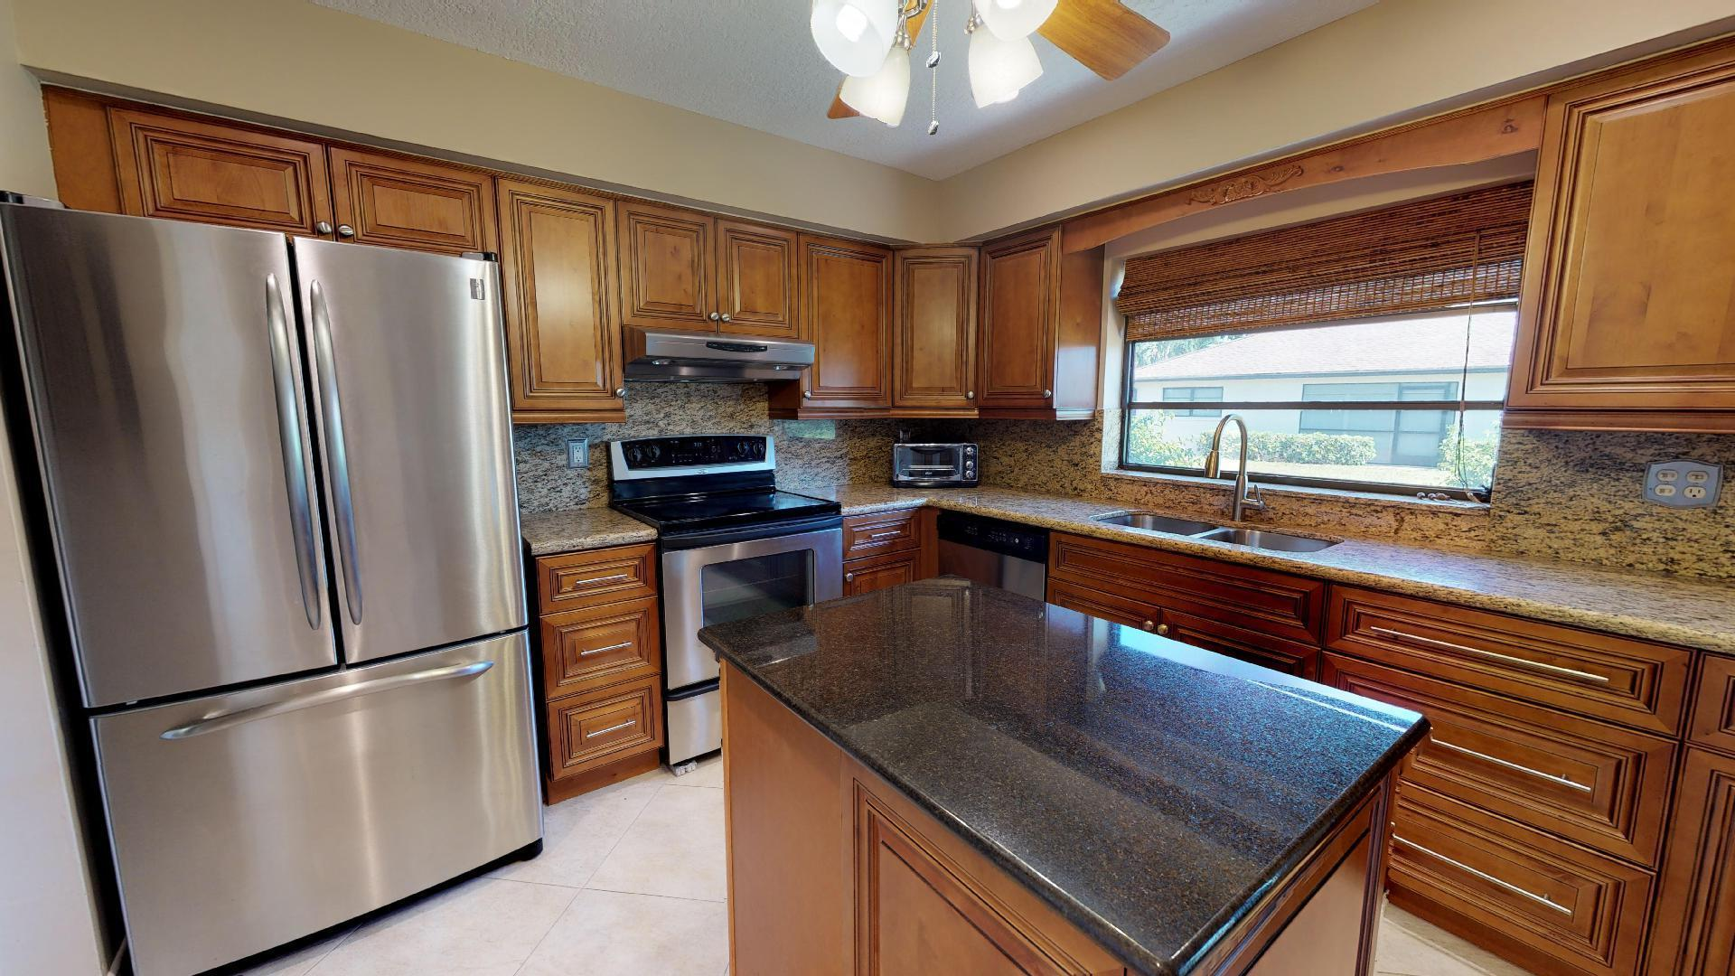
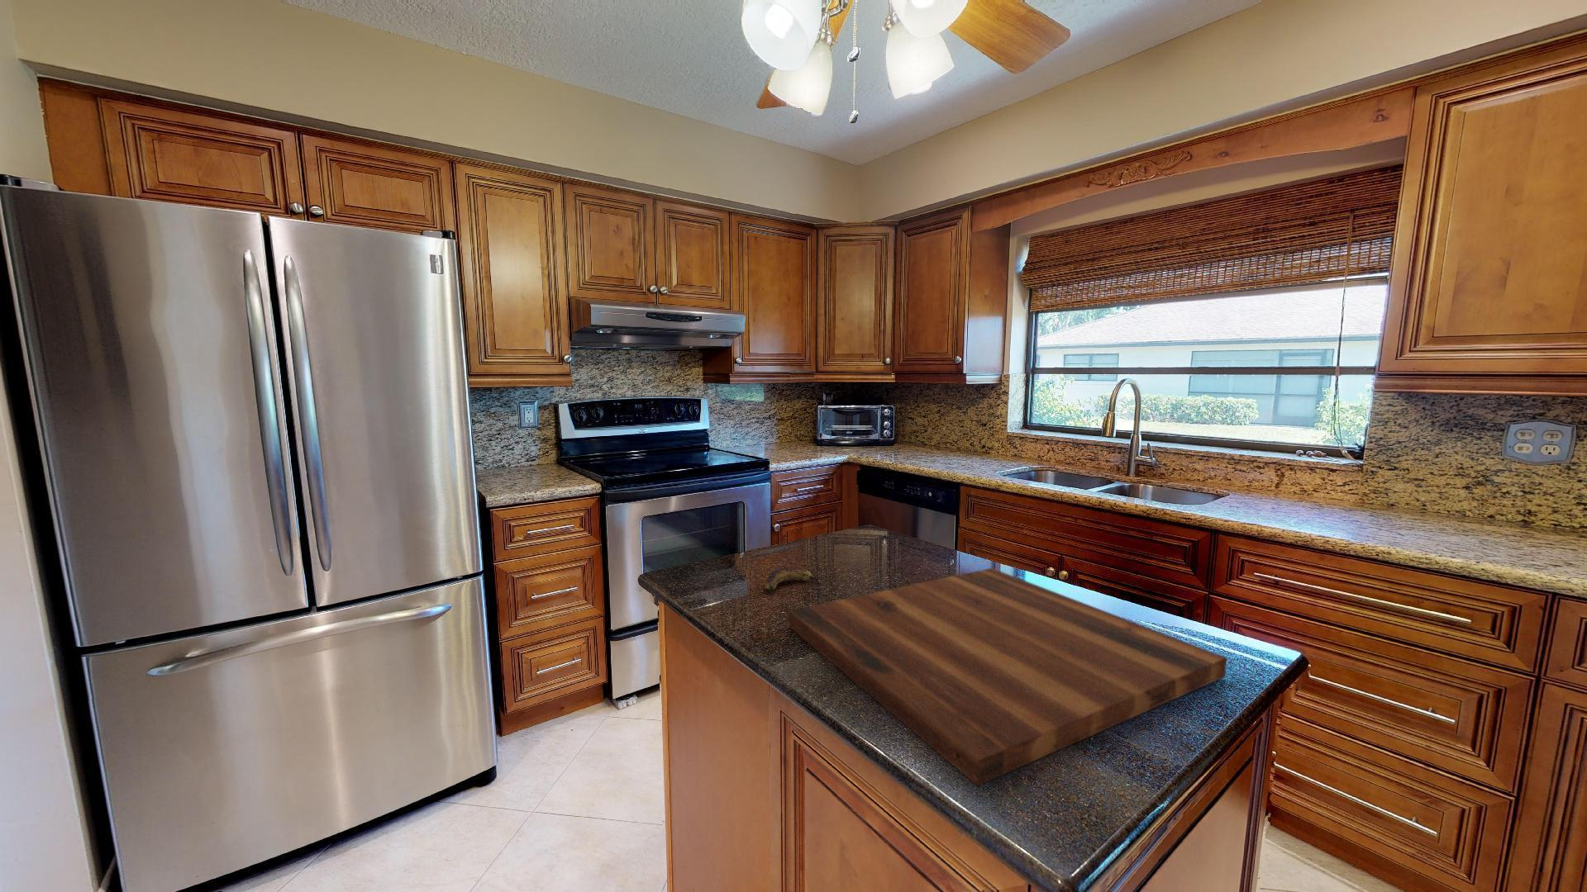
+ cutting board (986, 640)
+ banana (788, 578)
